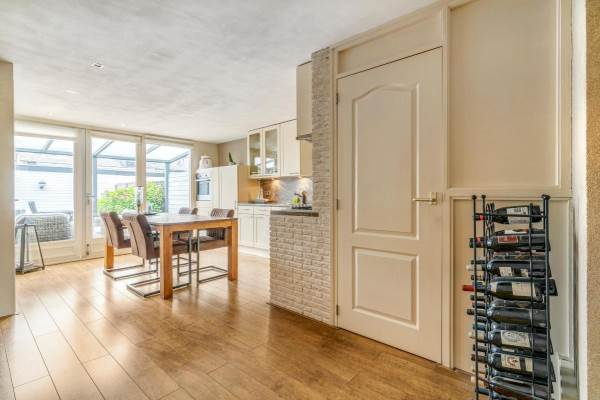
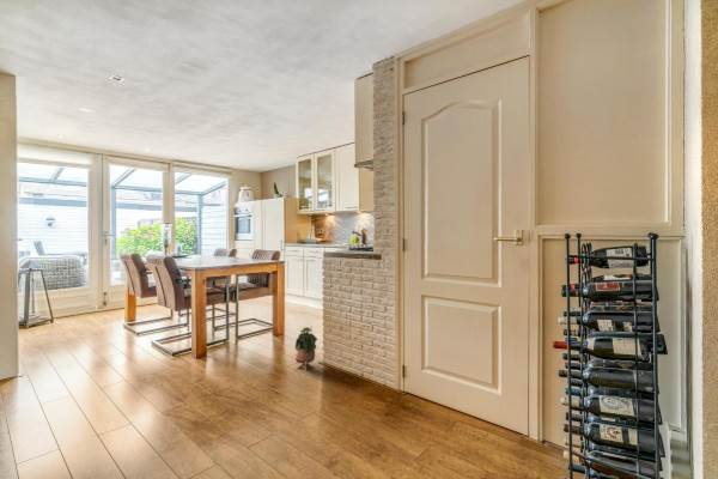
+ potted plant (305, 346)
